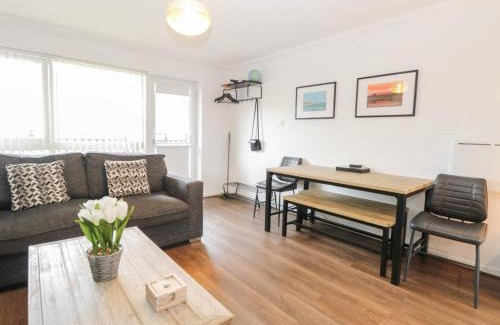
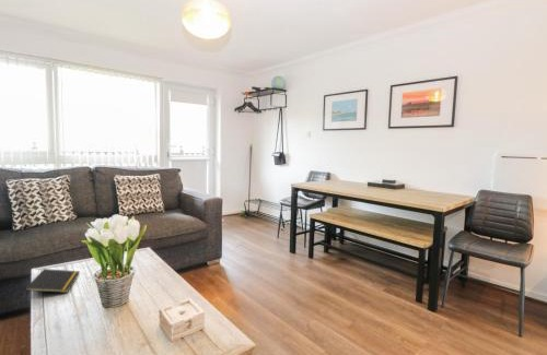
+ notepad (55, 280)
